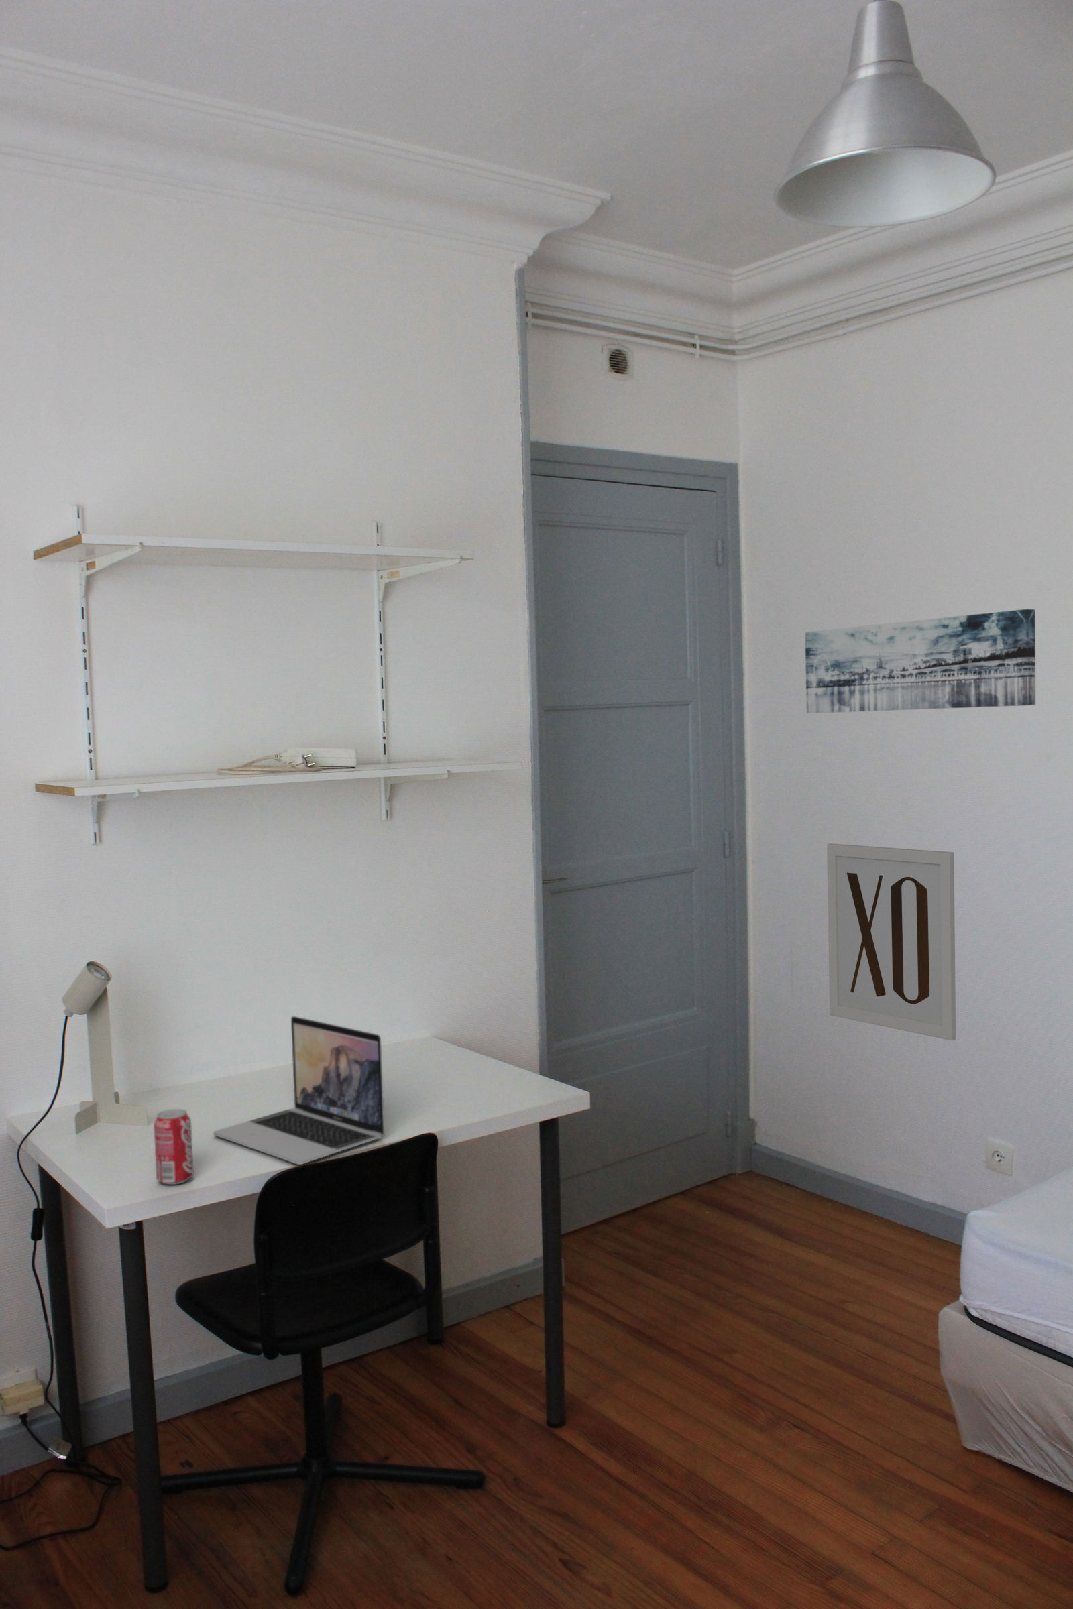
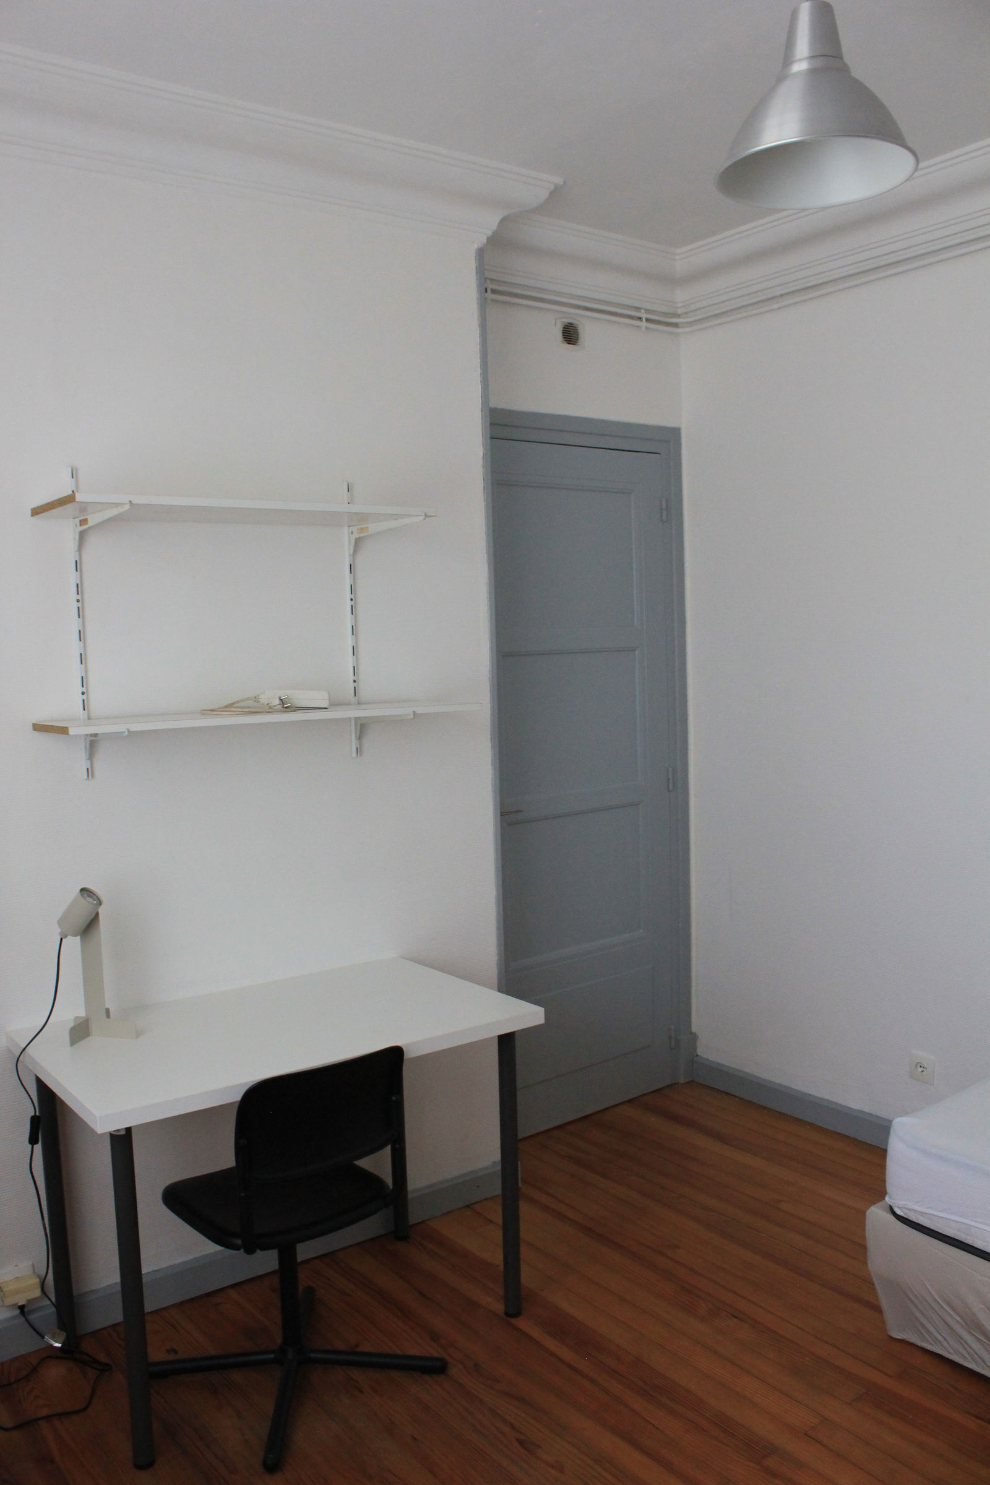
- wall art (910, 666)
- beverage can (172, 1147)
- laptop (296, 1086)
- wall art (889, 937)
